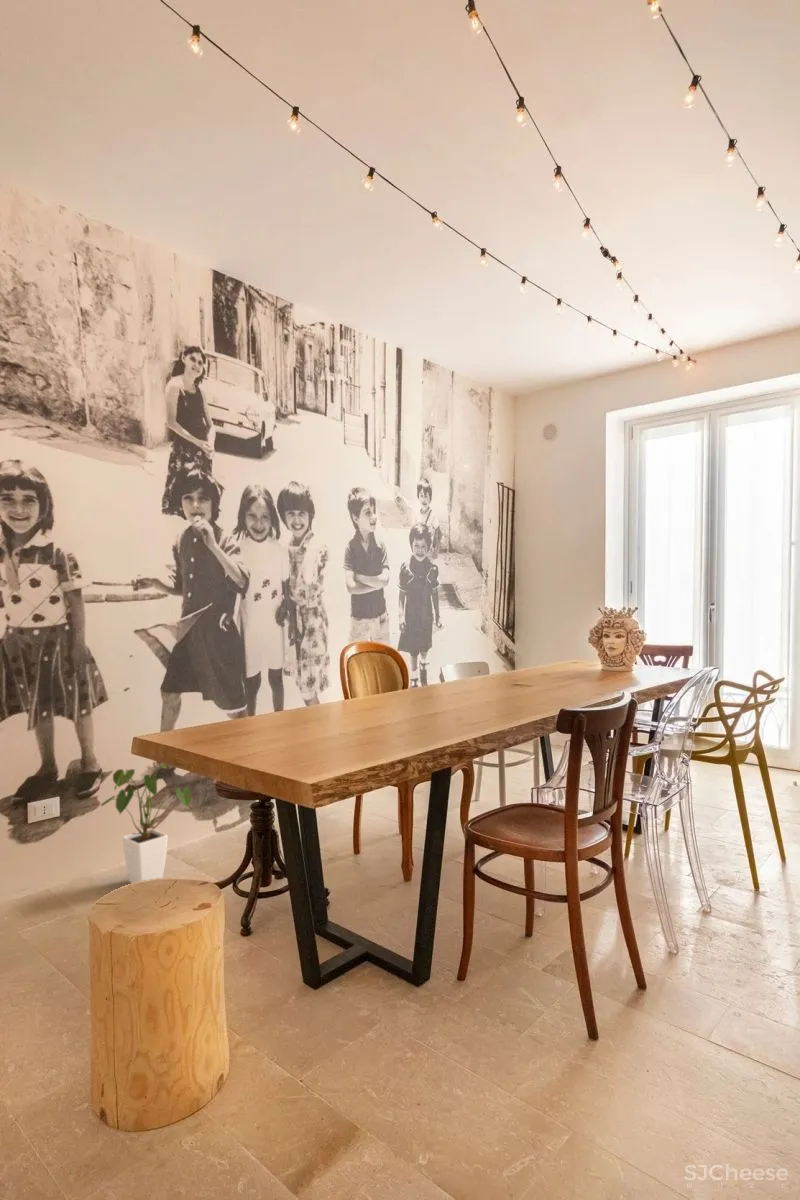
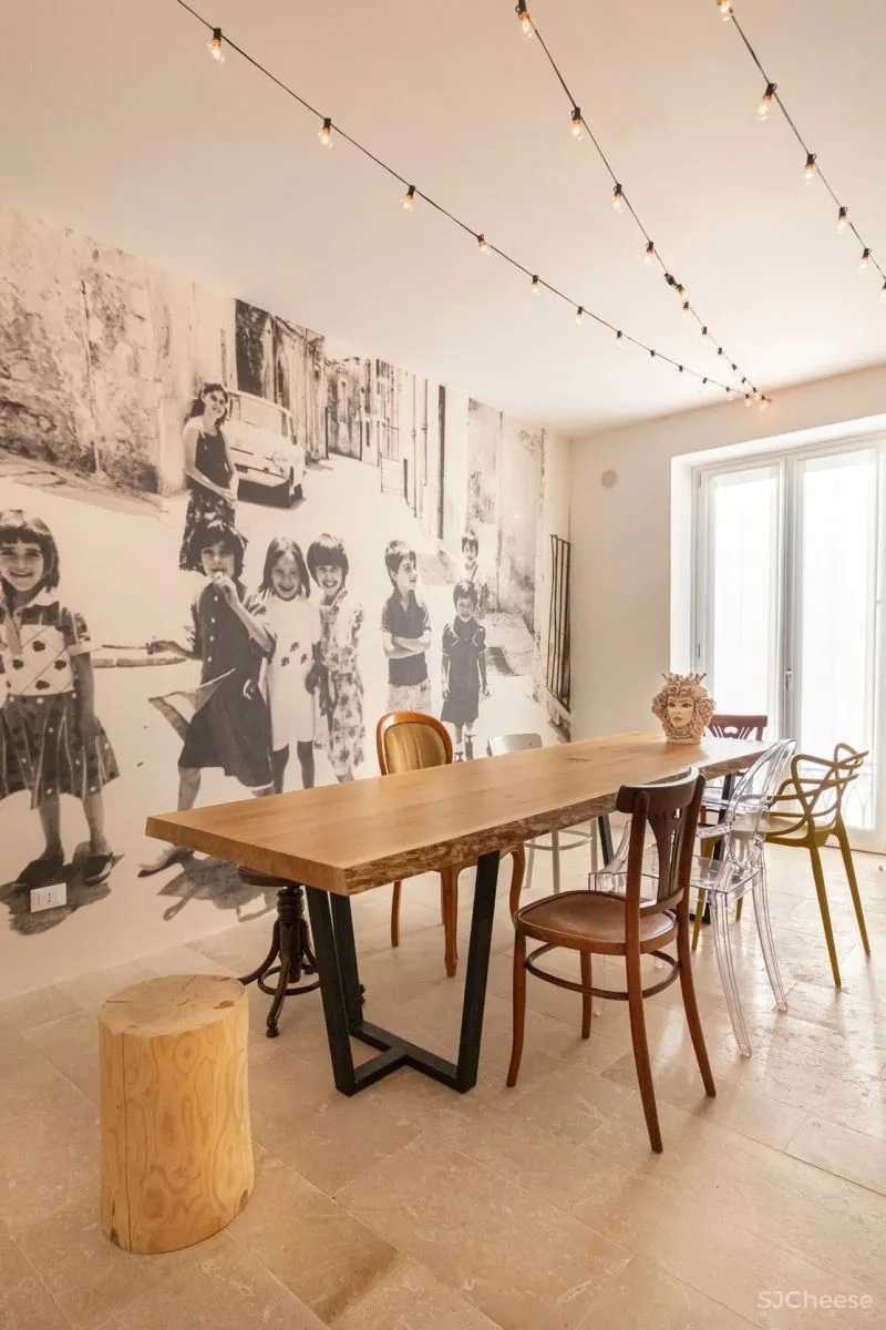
- house plant (152, 821)
